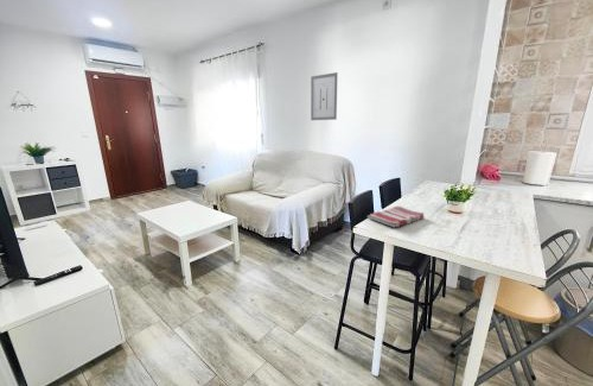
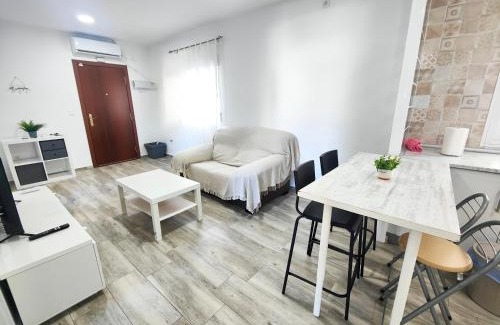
- dish towel (395, 215)
- wall art (323, 97)
